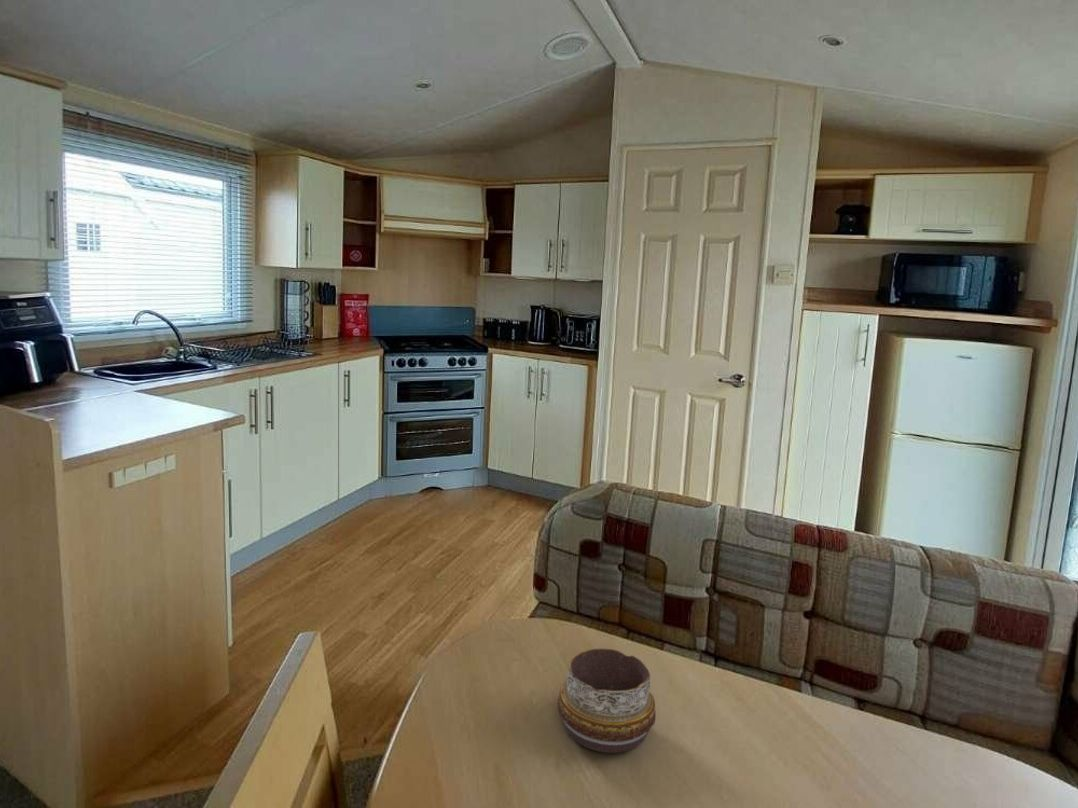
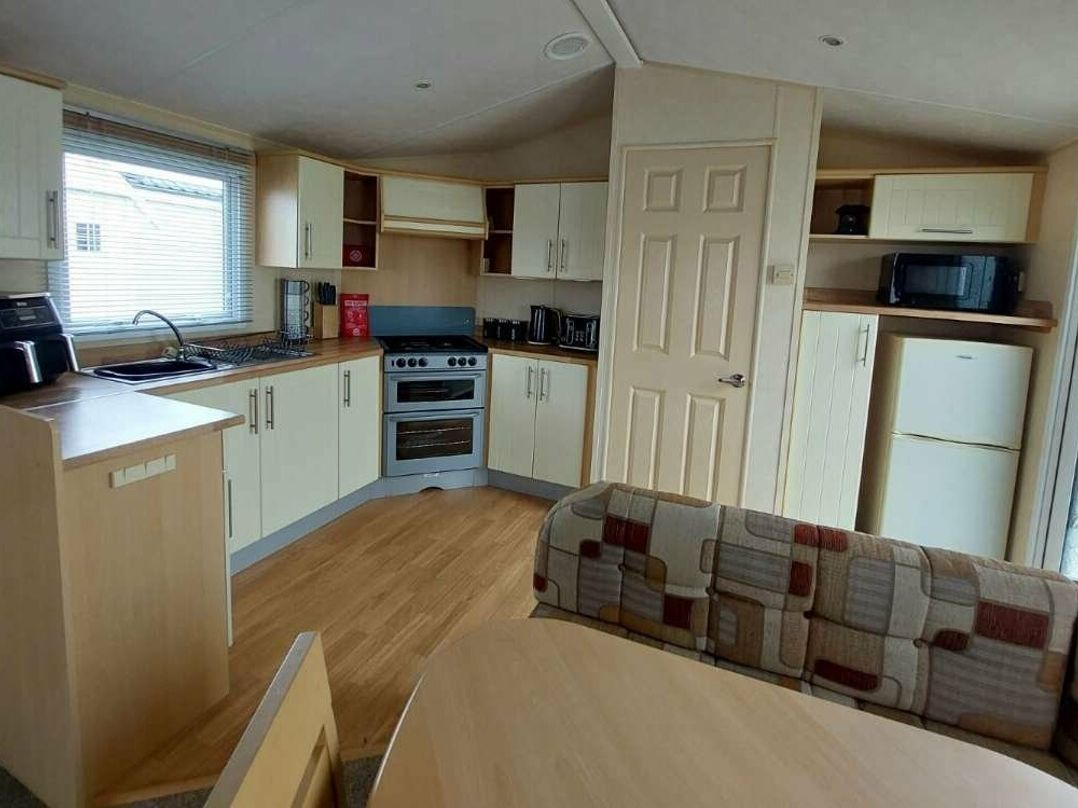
- decorative bowl (606, 699)
